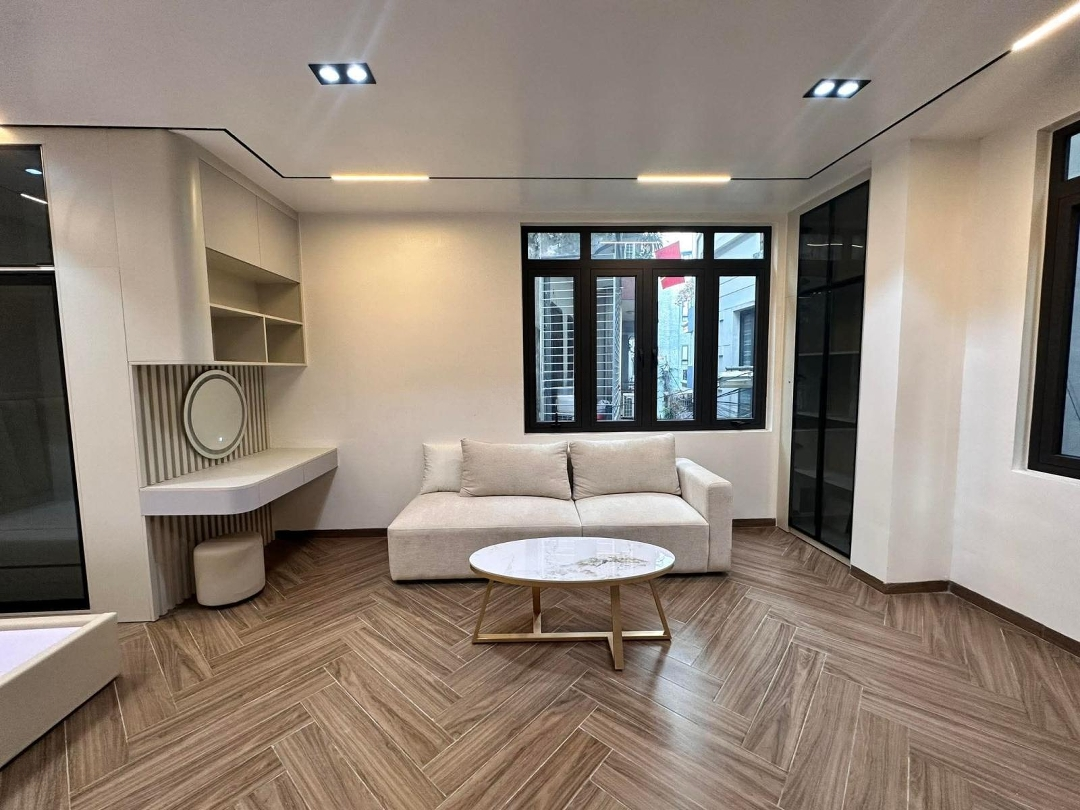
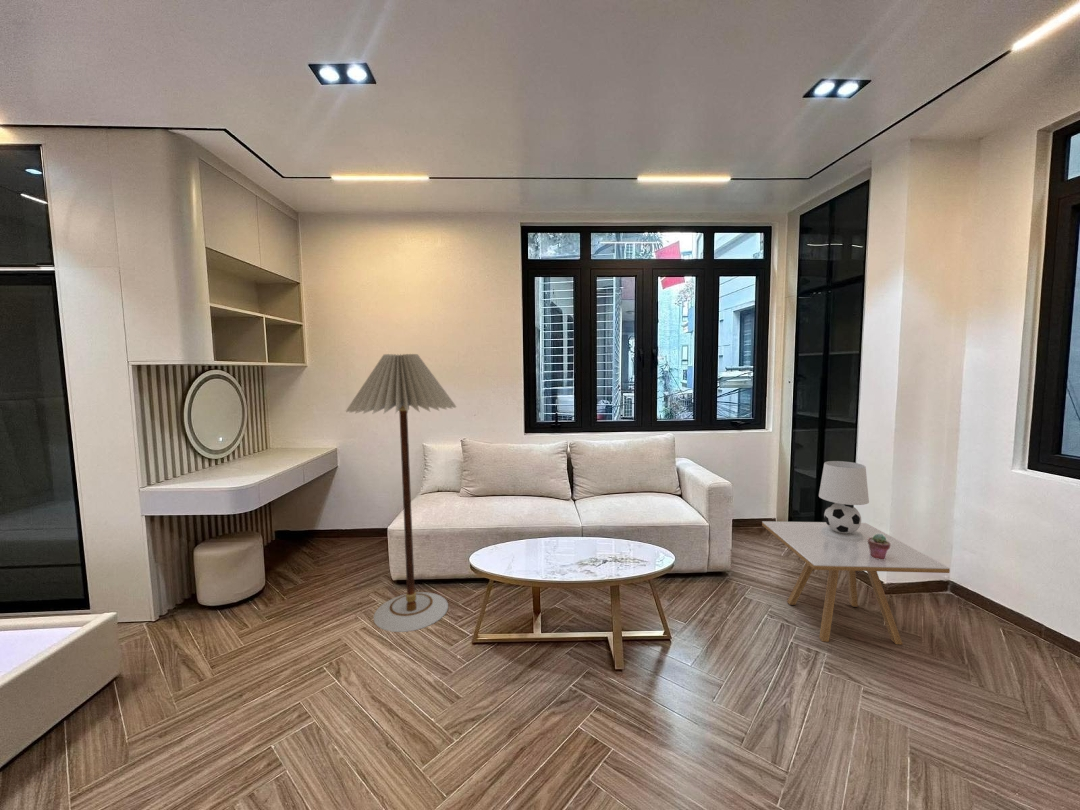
+ floor lamp (406, 485)
+ table lamp (843, 499)
+ potted succulent (878, 545)
+ side table (837, 580)
